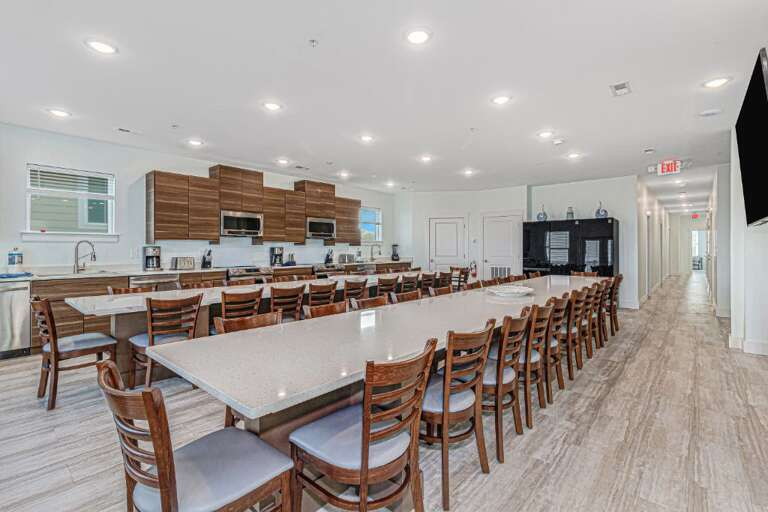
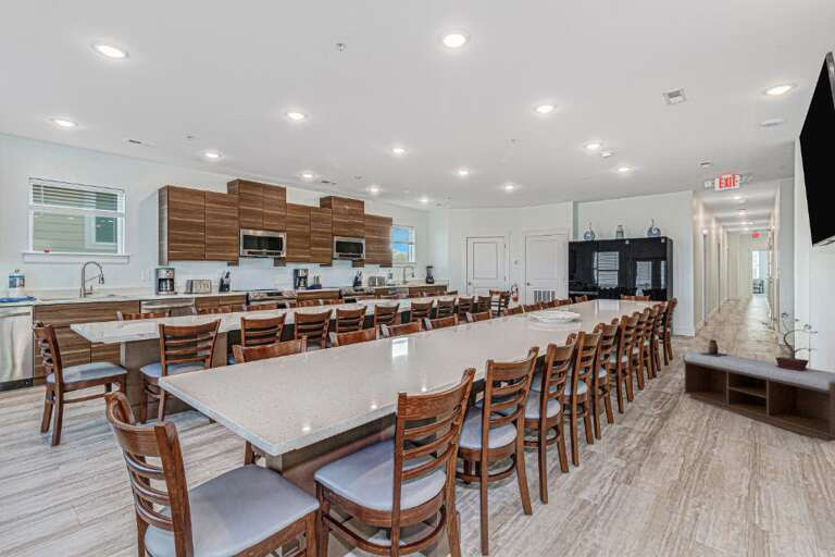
+ potted plant (785, 339)
+ decorative vase (713, 347)
+ bench (760, 388)
